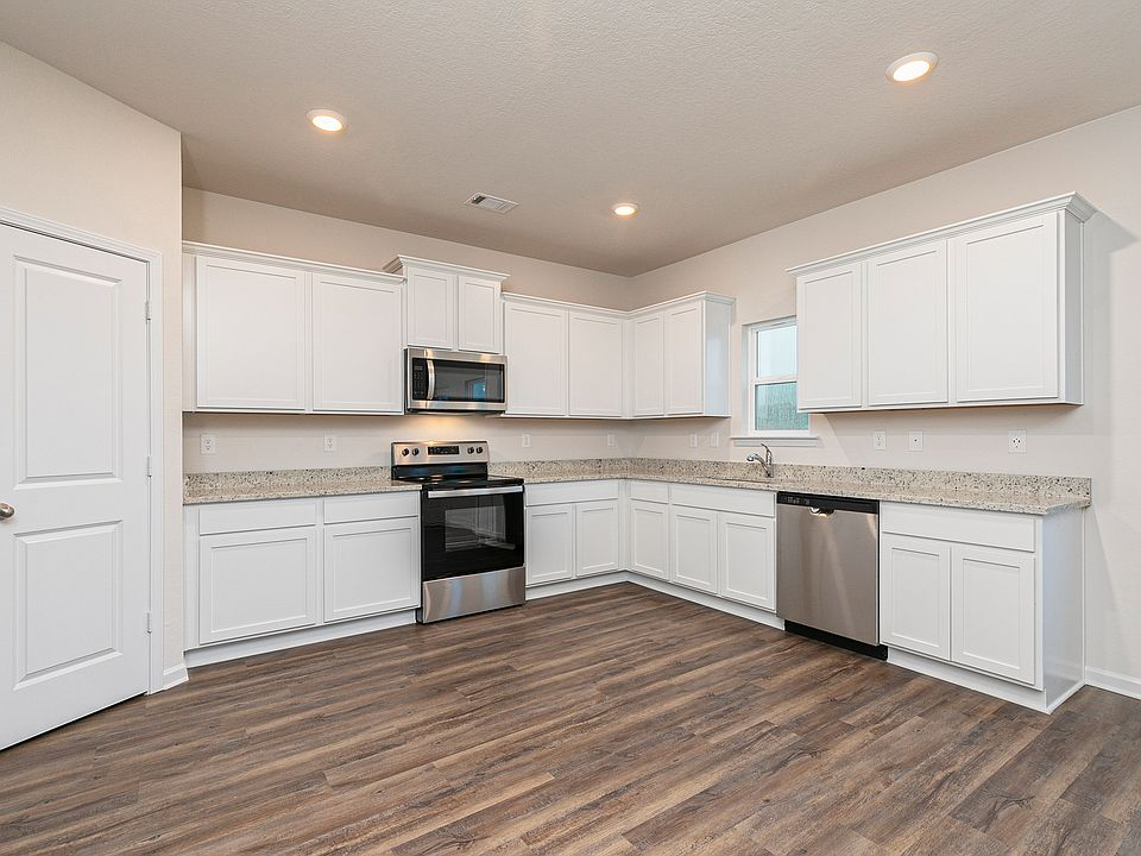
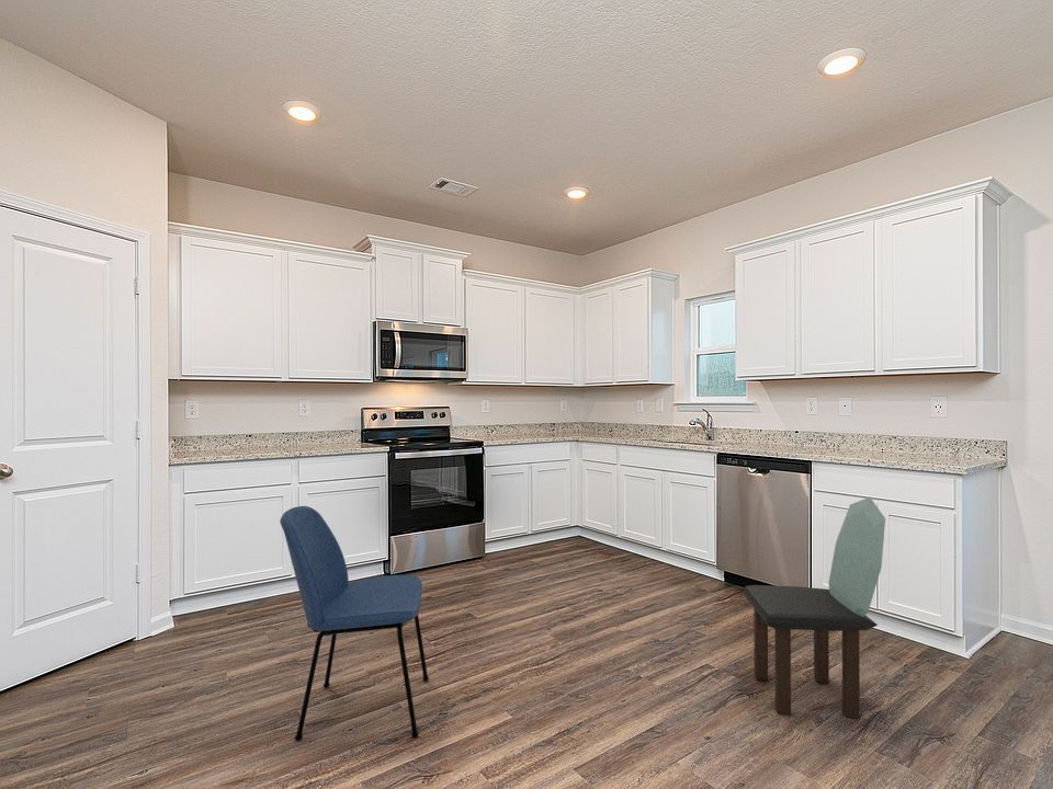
+ chair (812, 595)
+ chair (354, 608)
